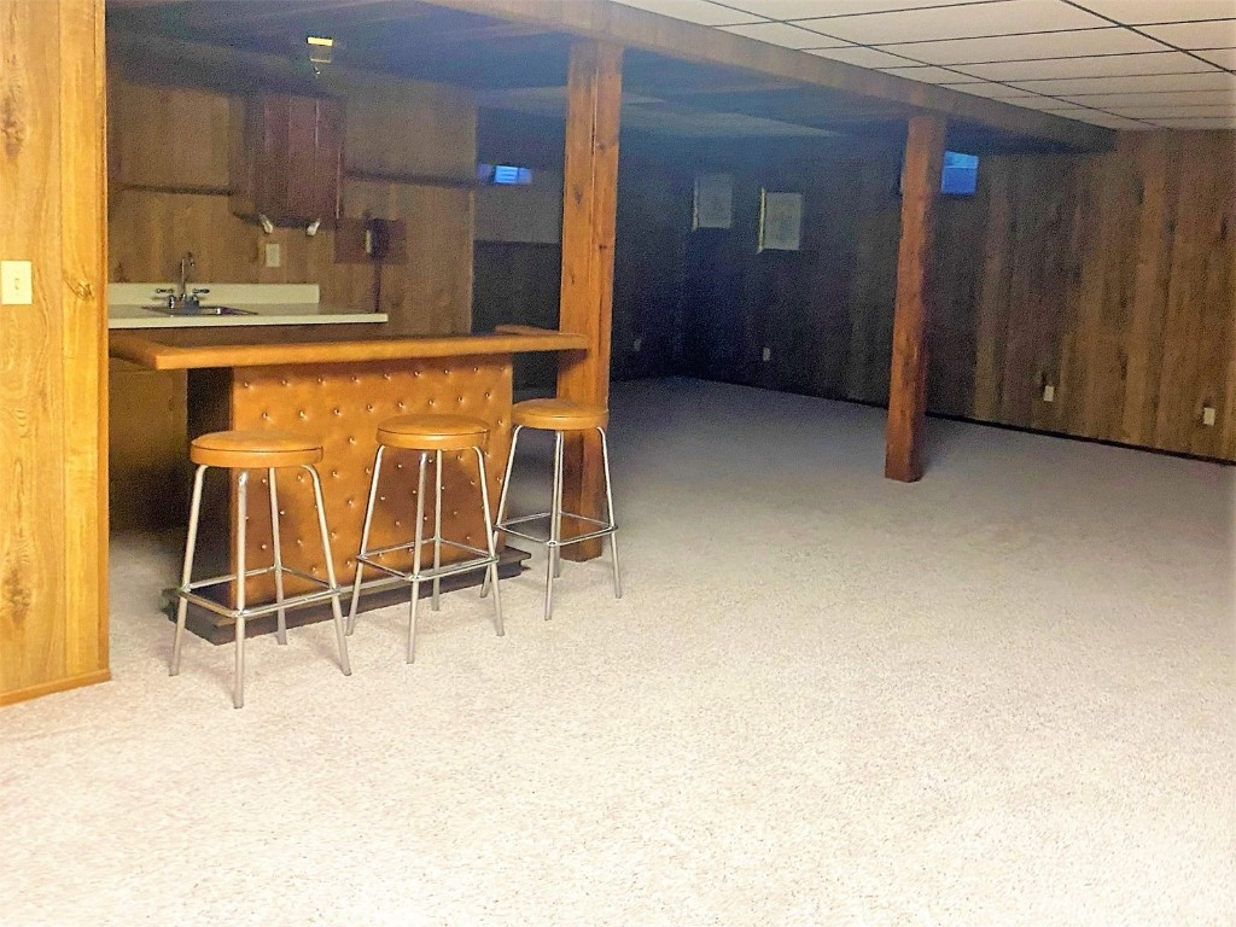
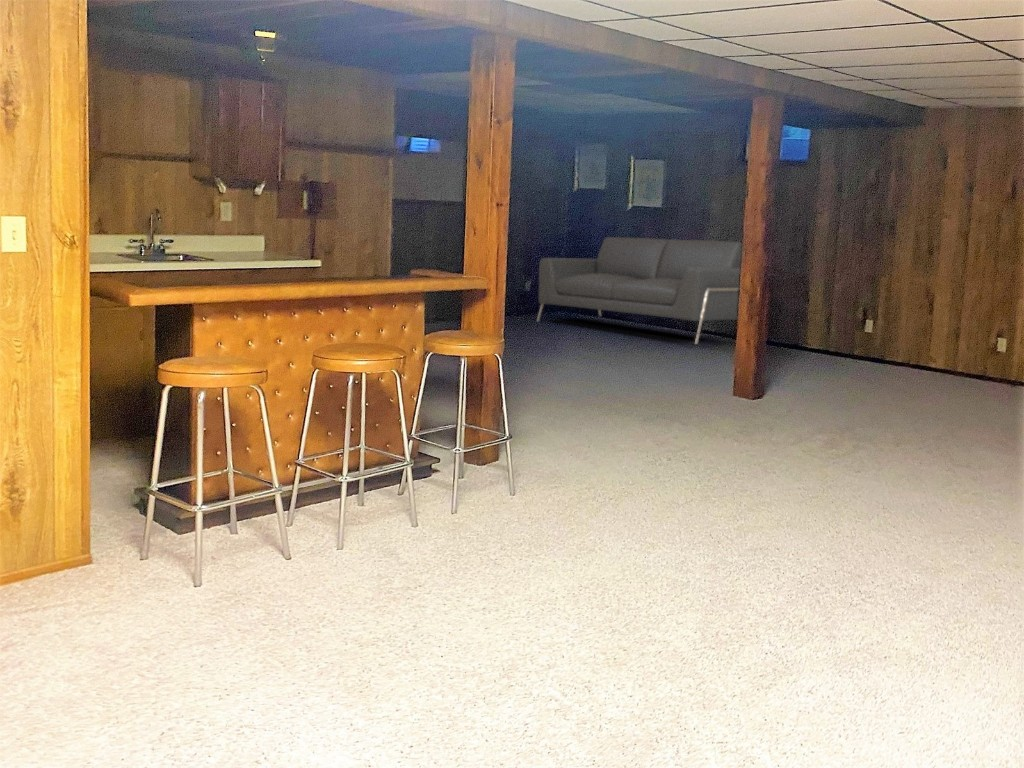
+ sofa (645, 284)
